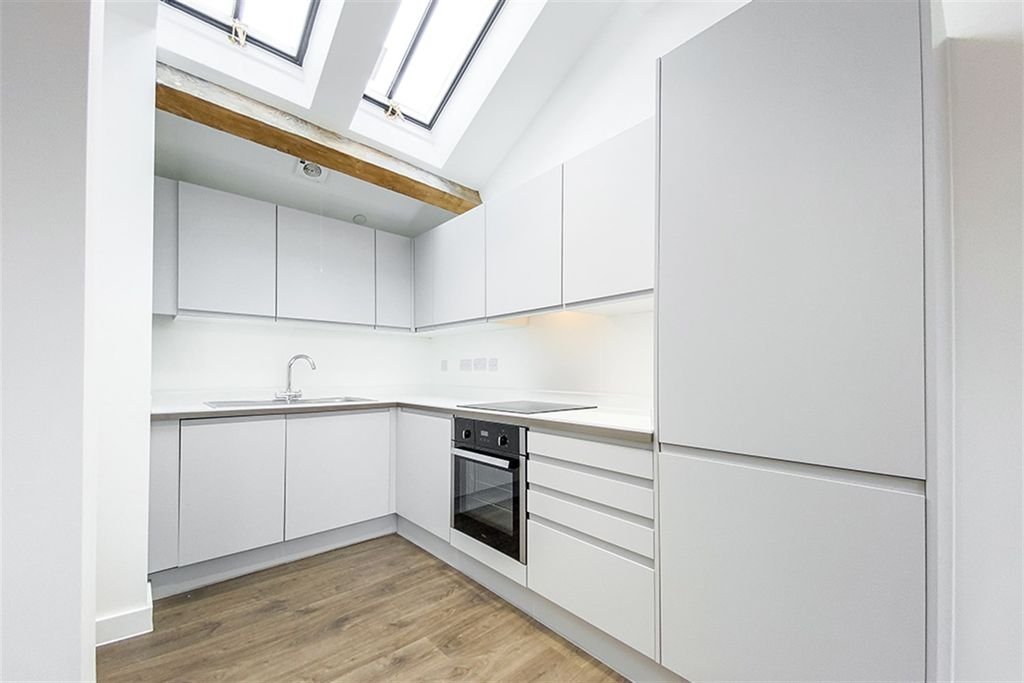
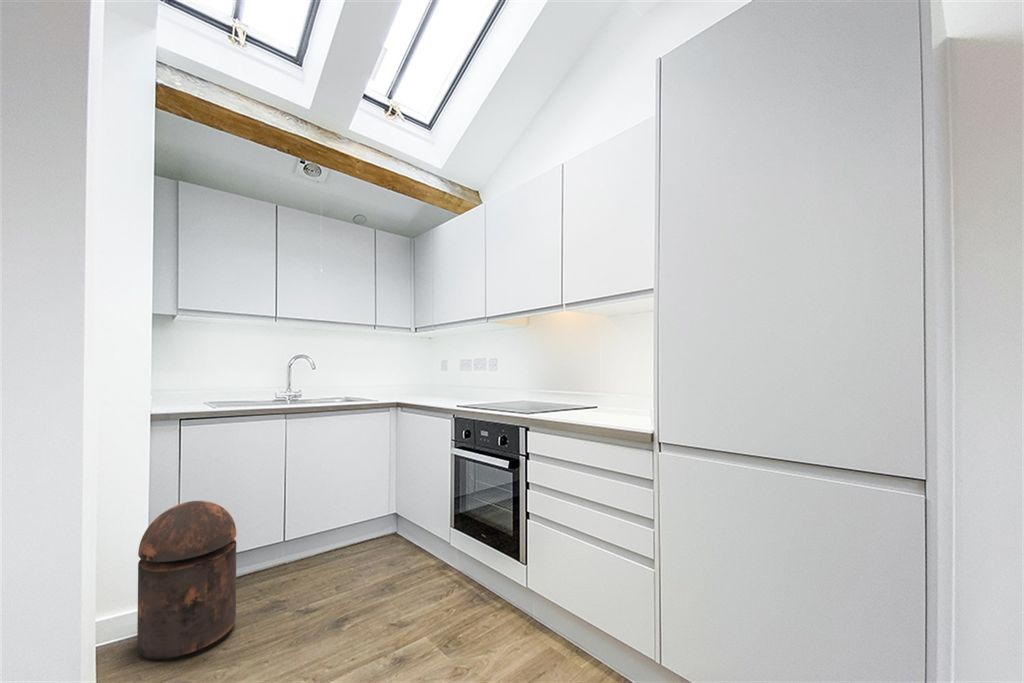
+ trash can (189, 570)
